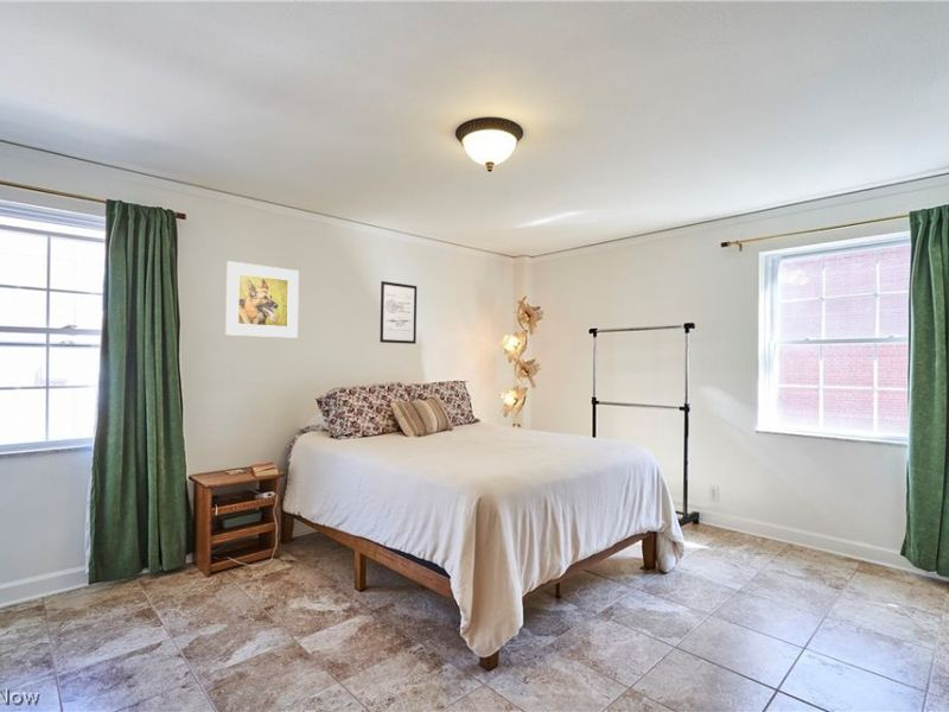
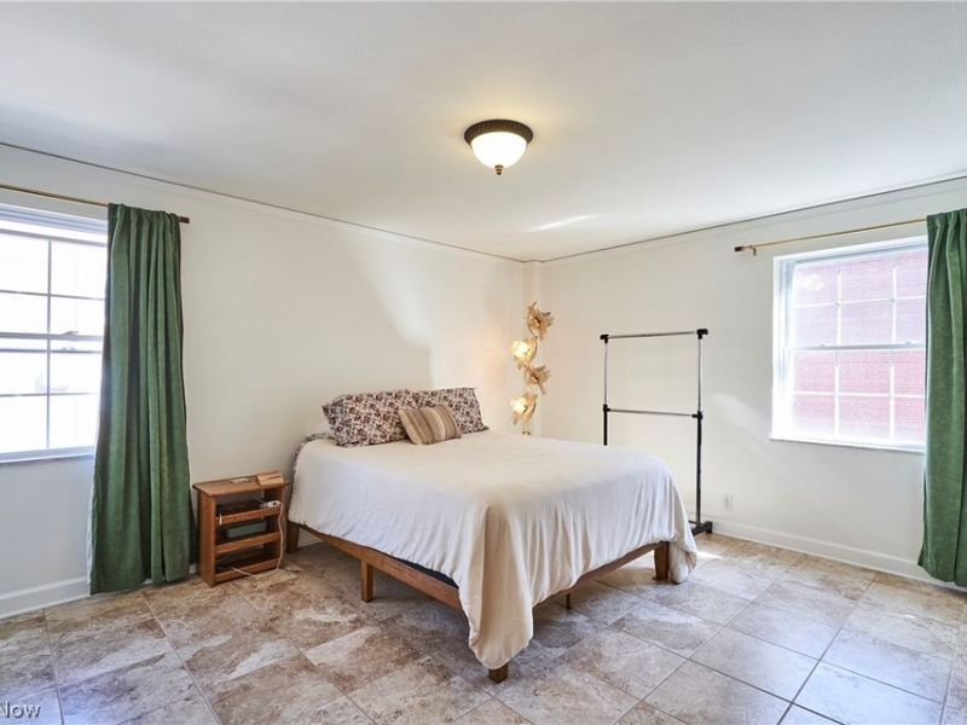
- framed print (263, 300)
- wall art (399, 313)
